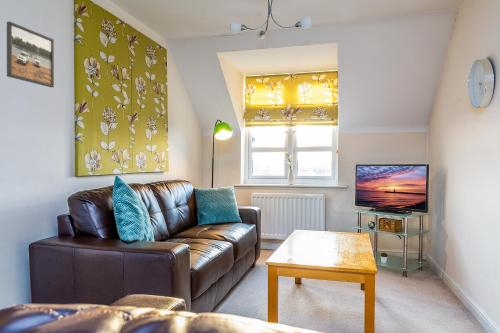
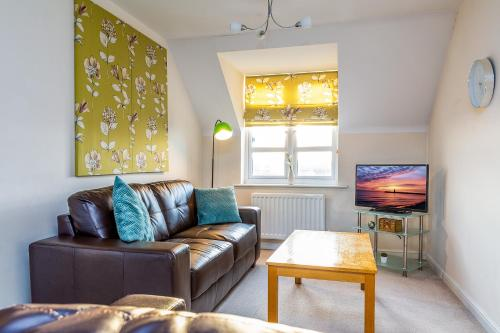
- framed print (31, 56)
